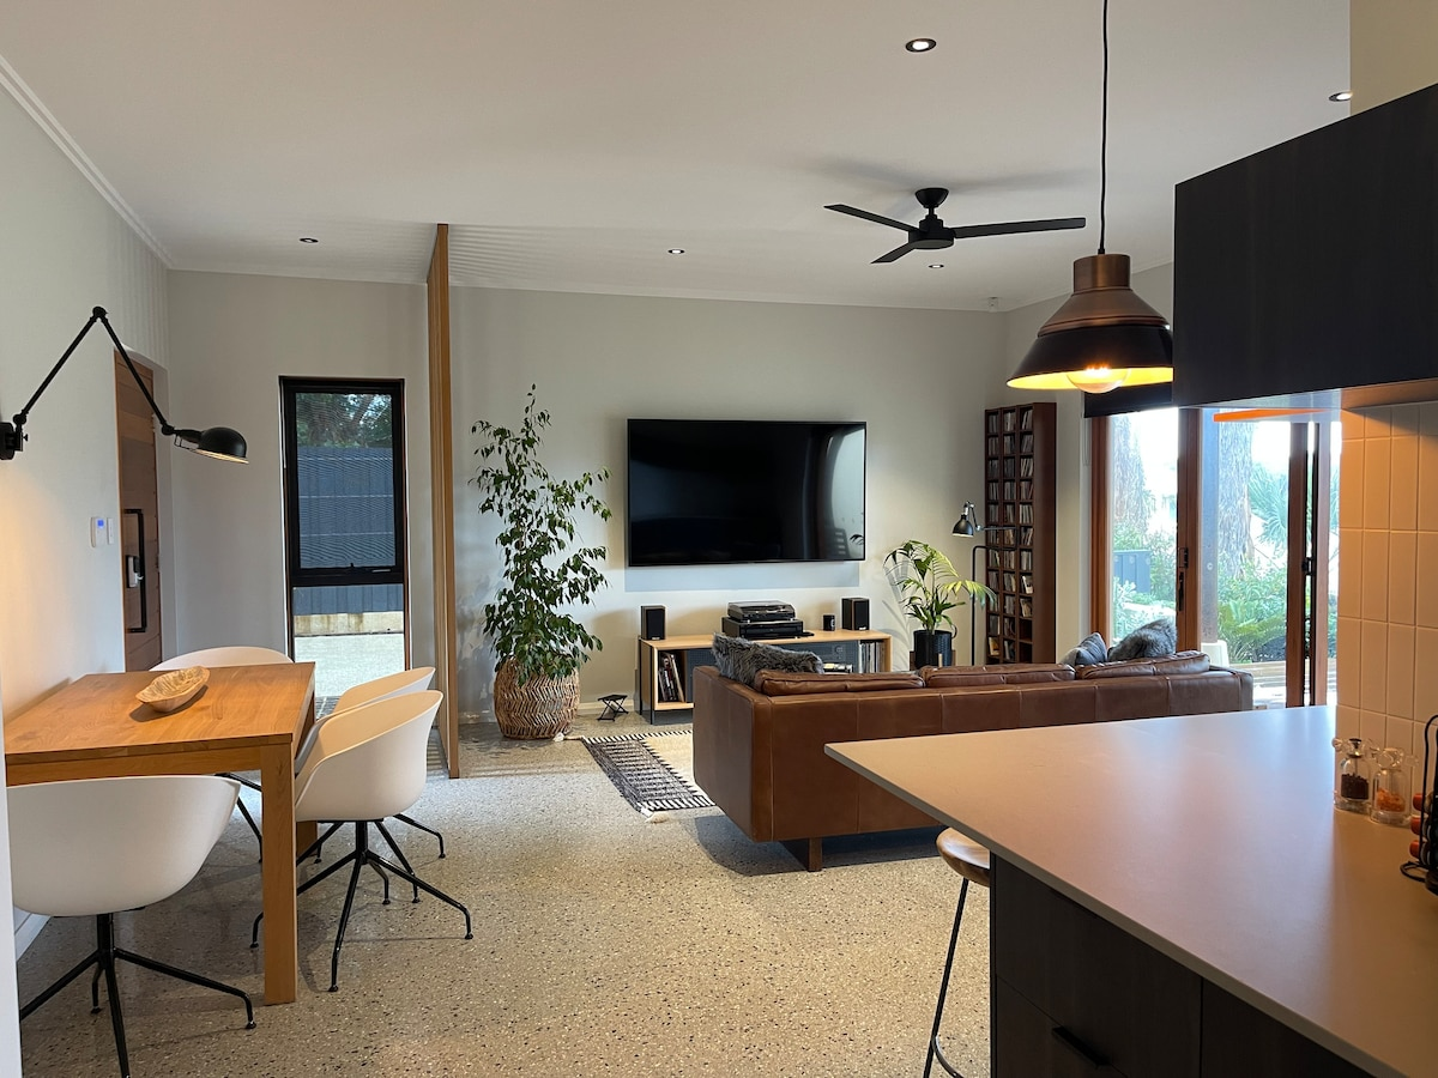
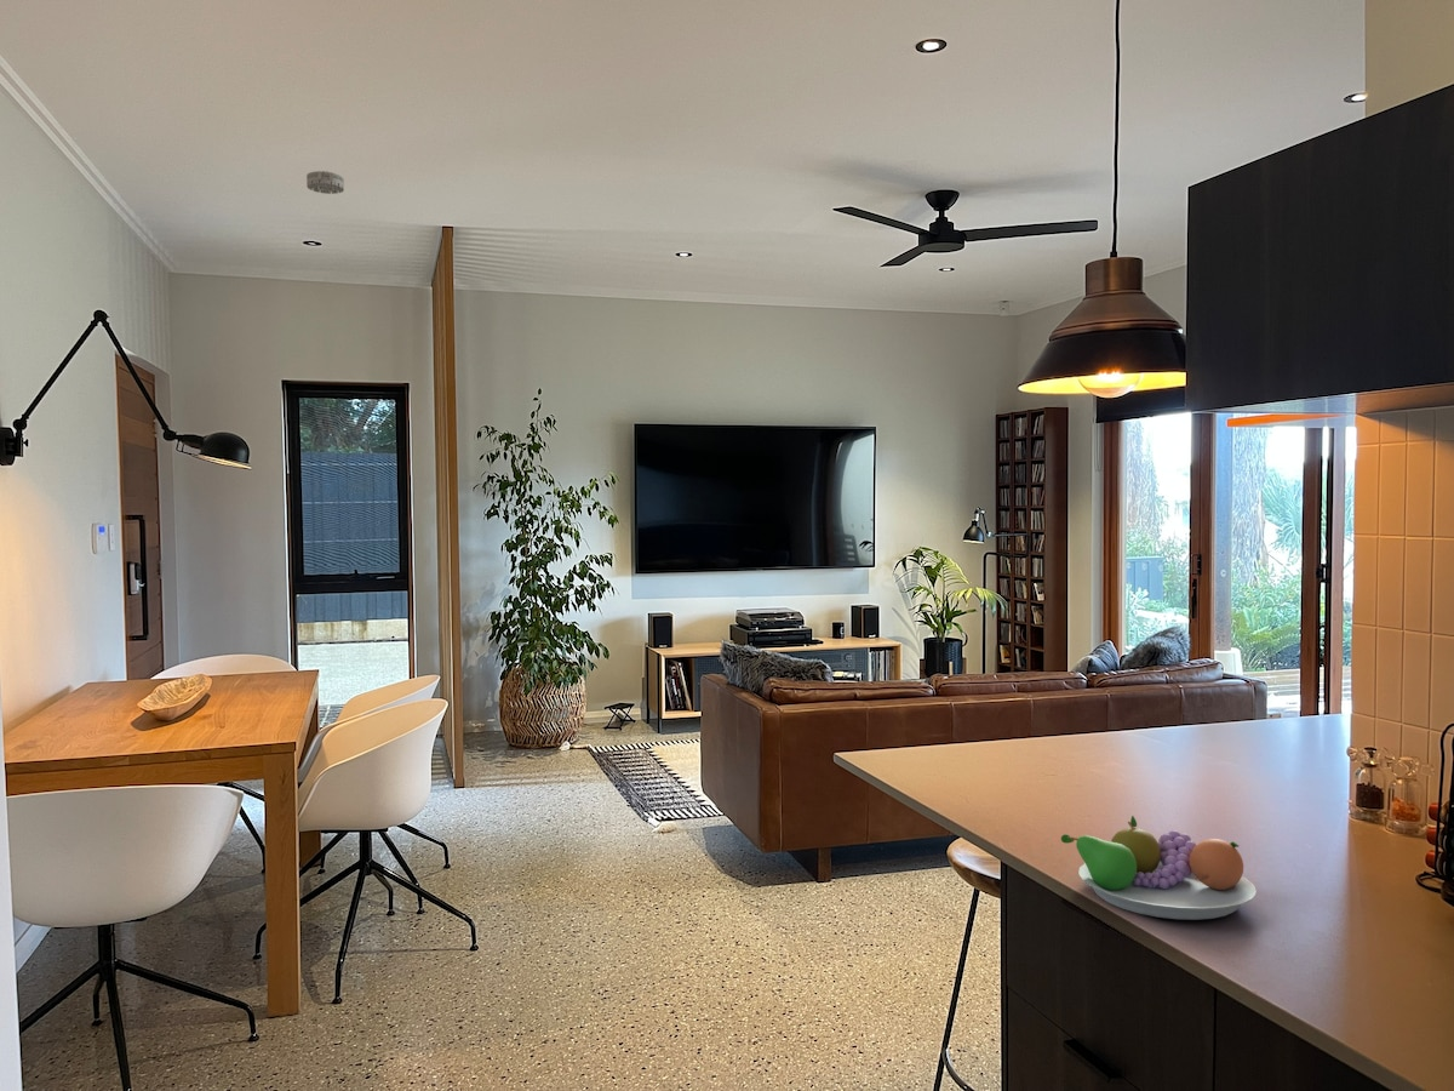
+ smoke detector (325, 182)
+ fruit bowl (1157, 862)
